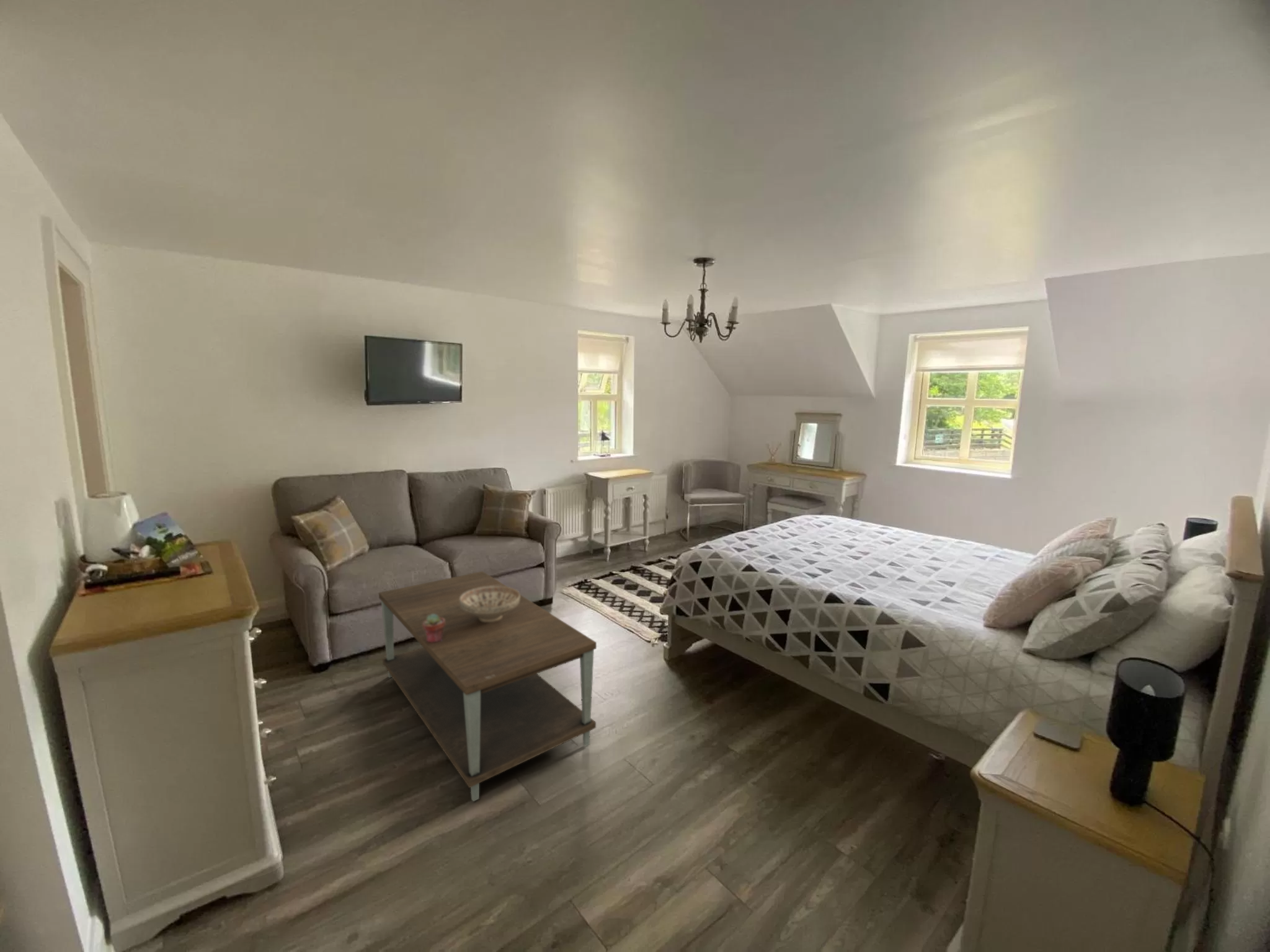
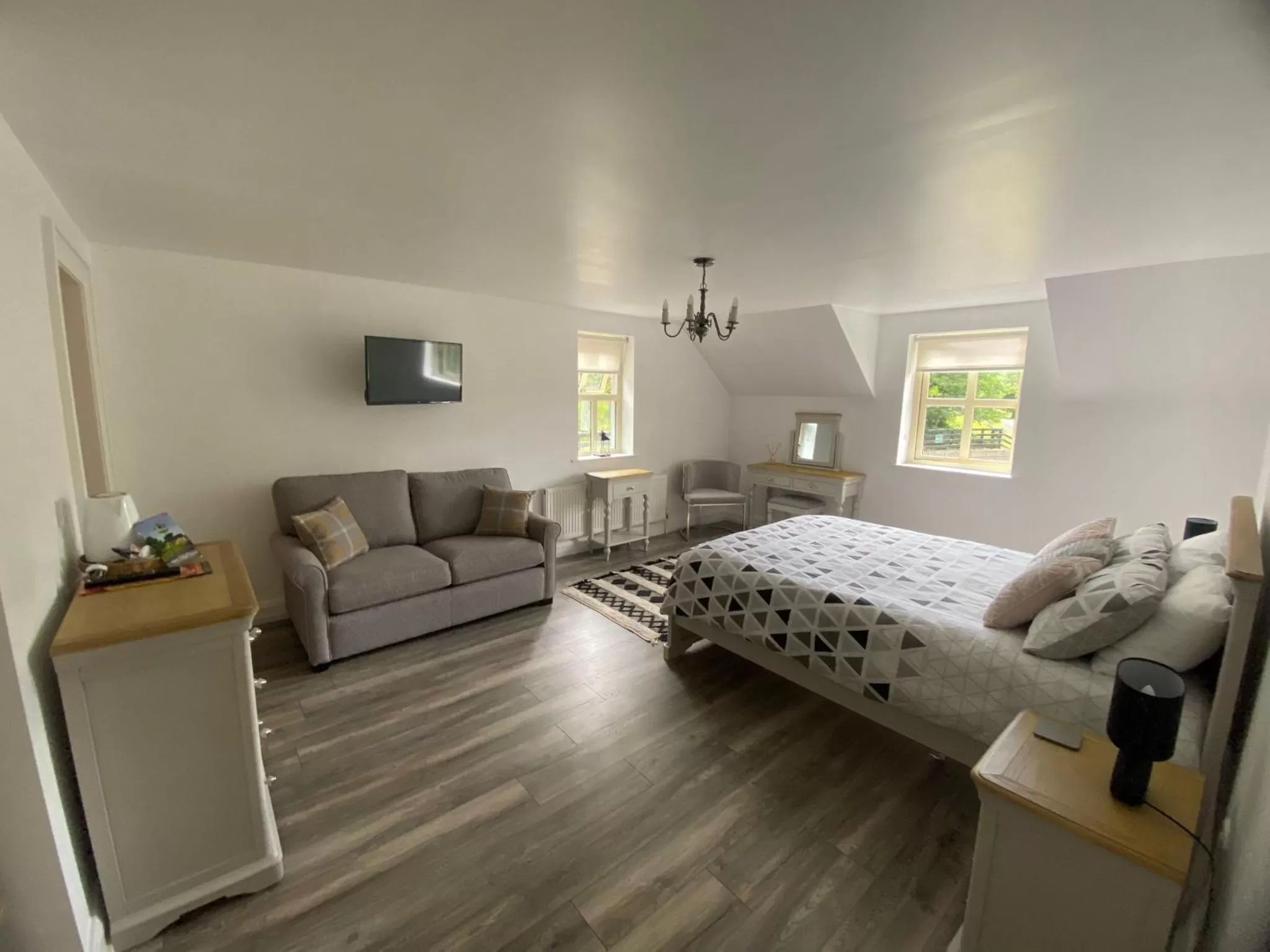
- decorative bowl (490, 606)
- coffee table (477, 661)
- potted succulent (434, 627)
